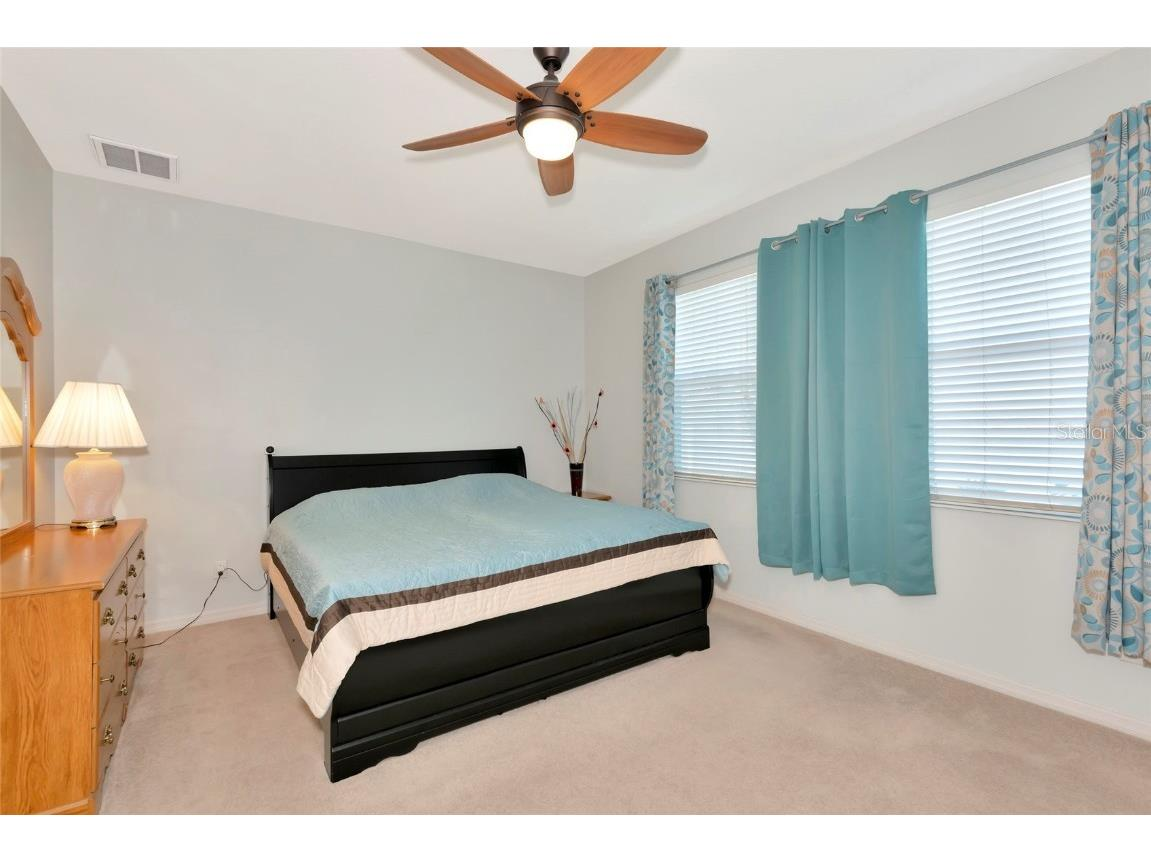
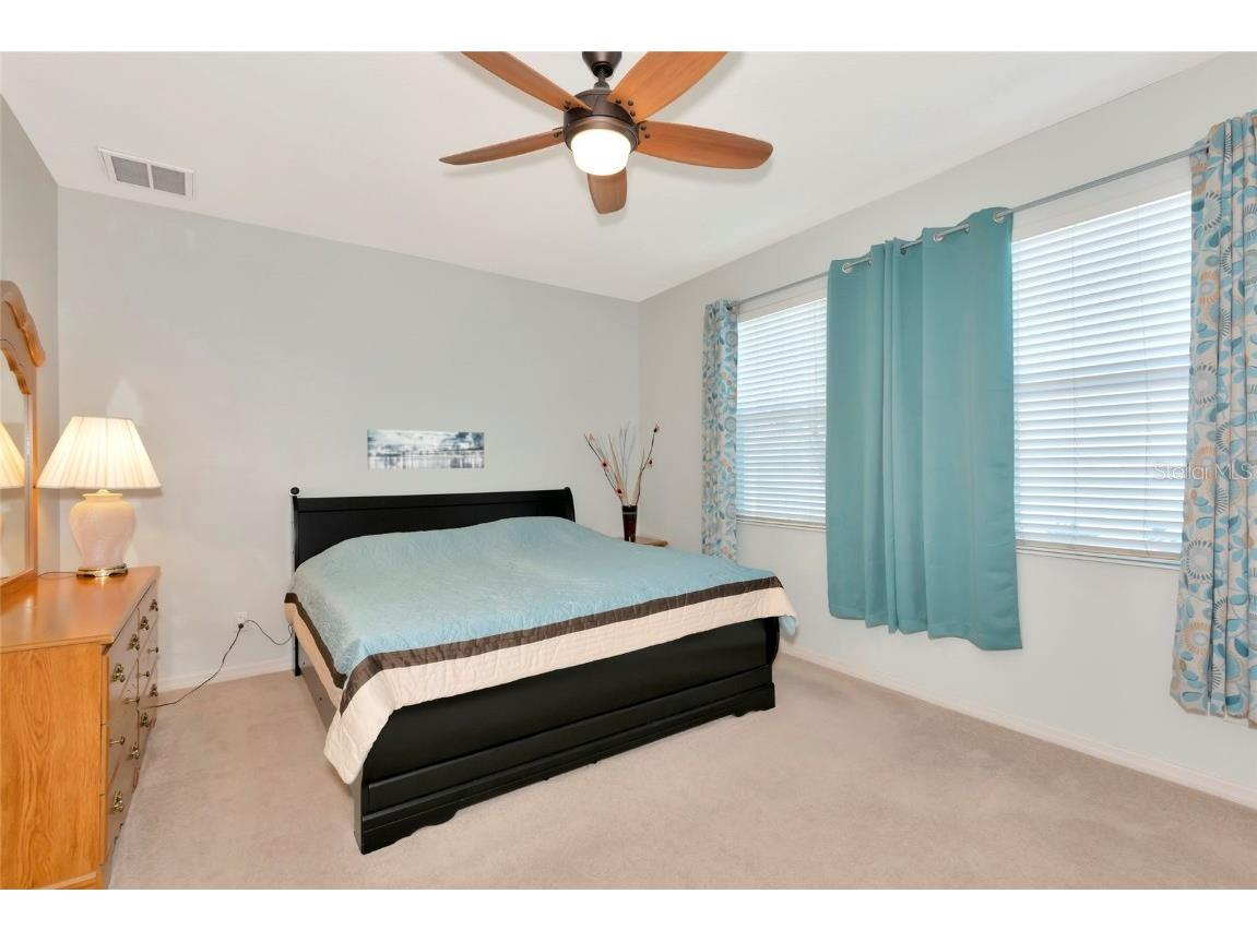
+ wall art (428, 450)
